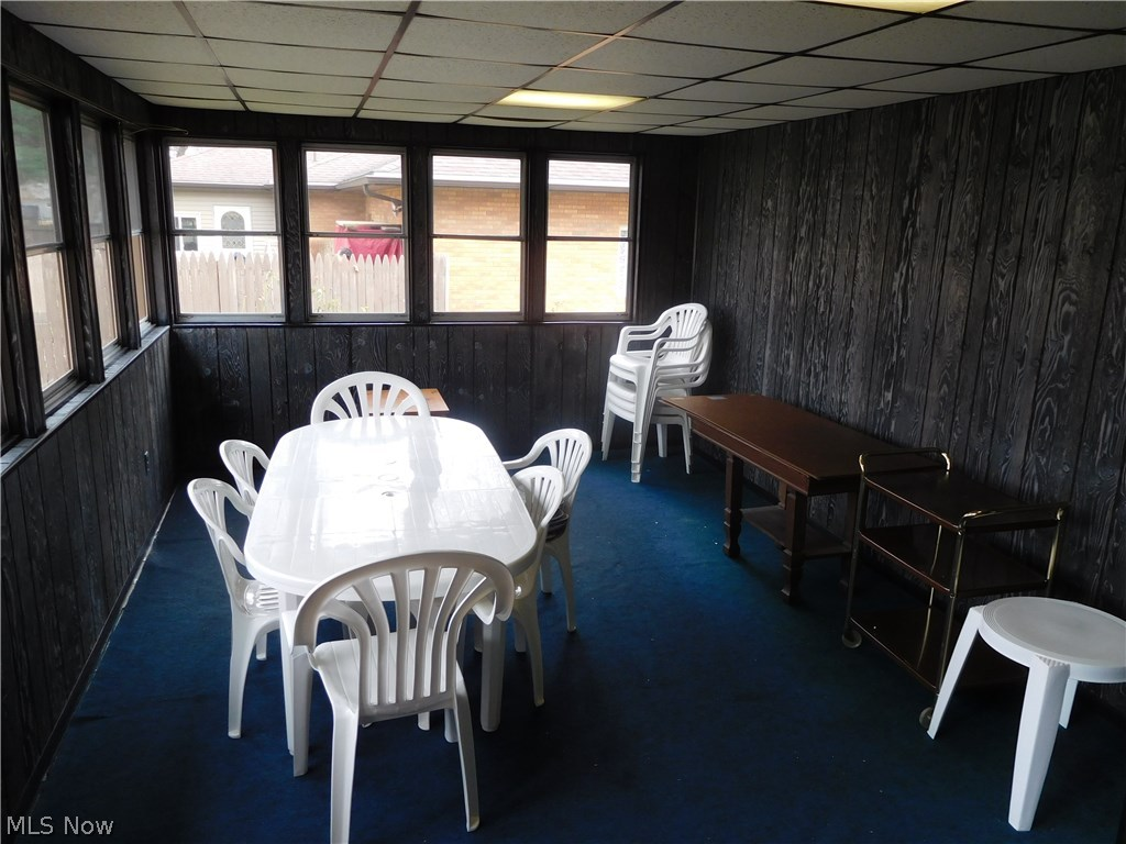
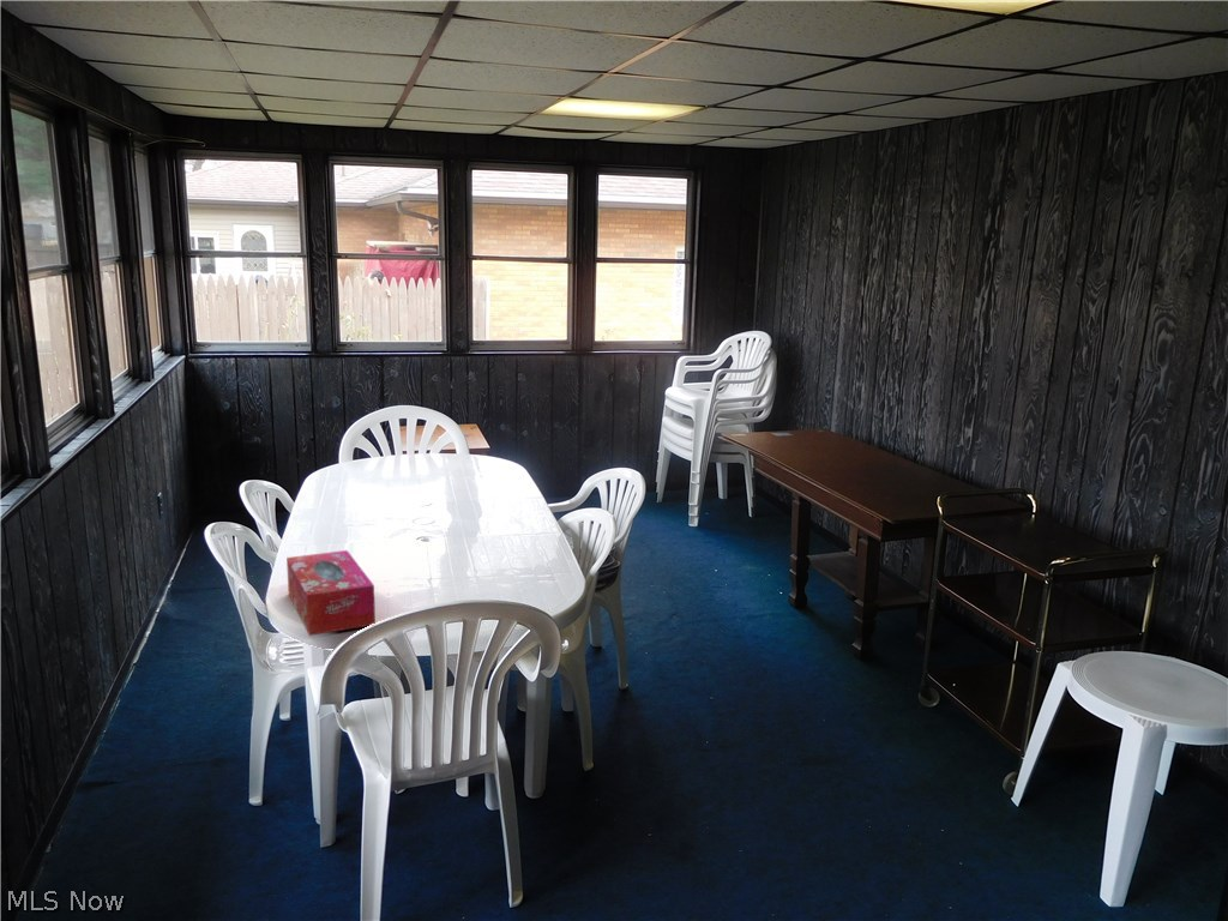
+ tissue box (329, 590)
